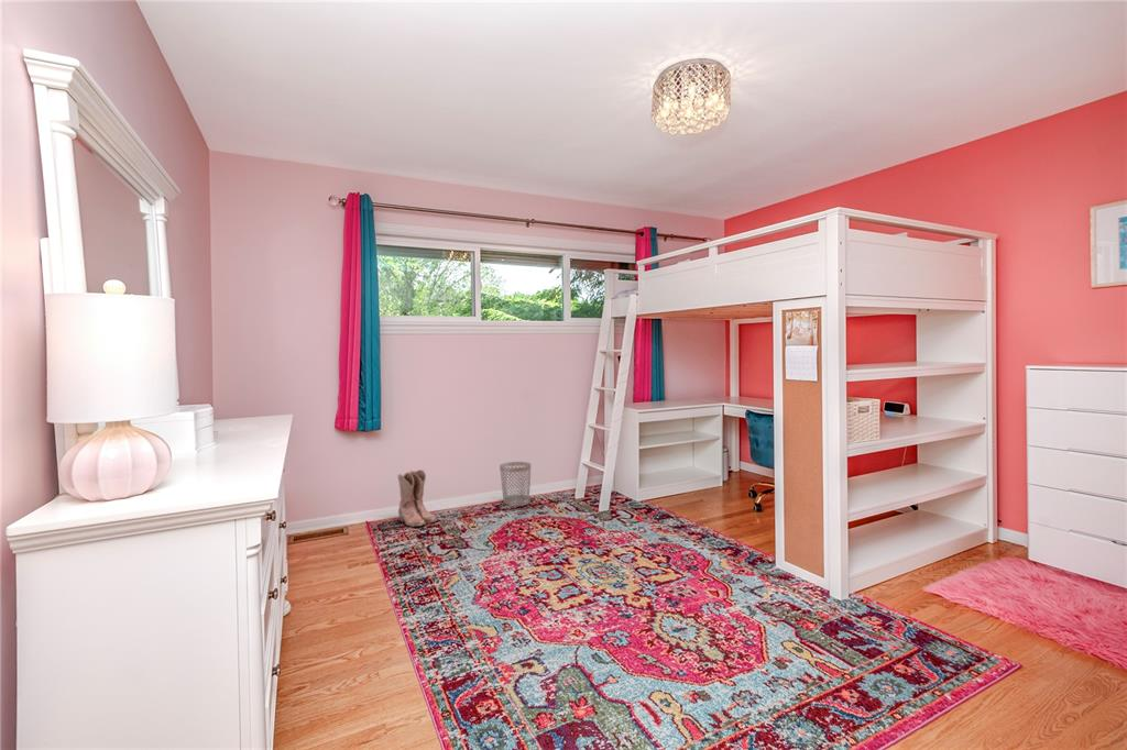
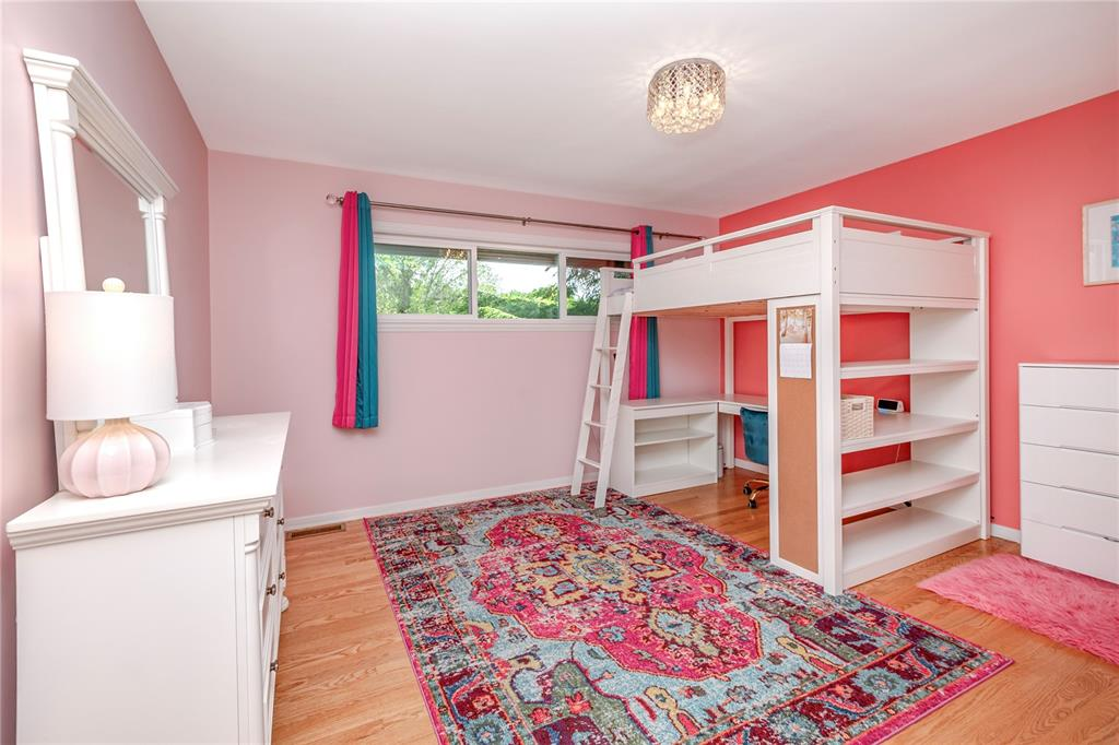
- boots (416, 496)
- wastebasket (515, 484)
